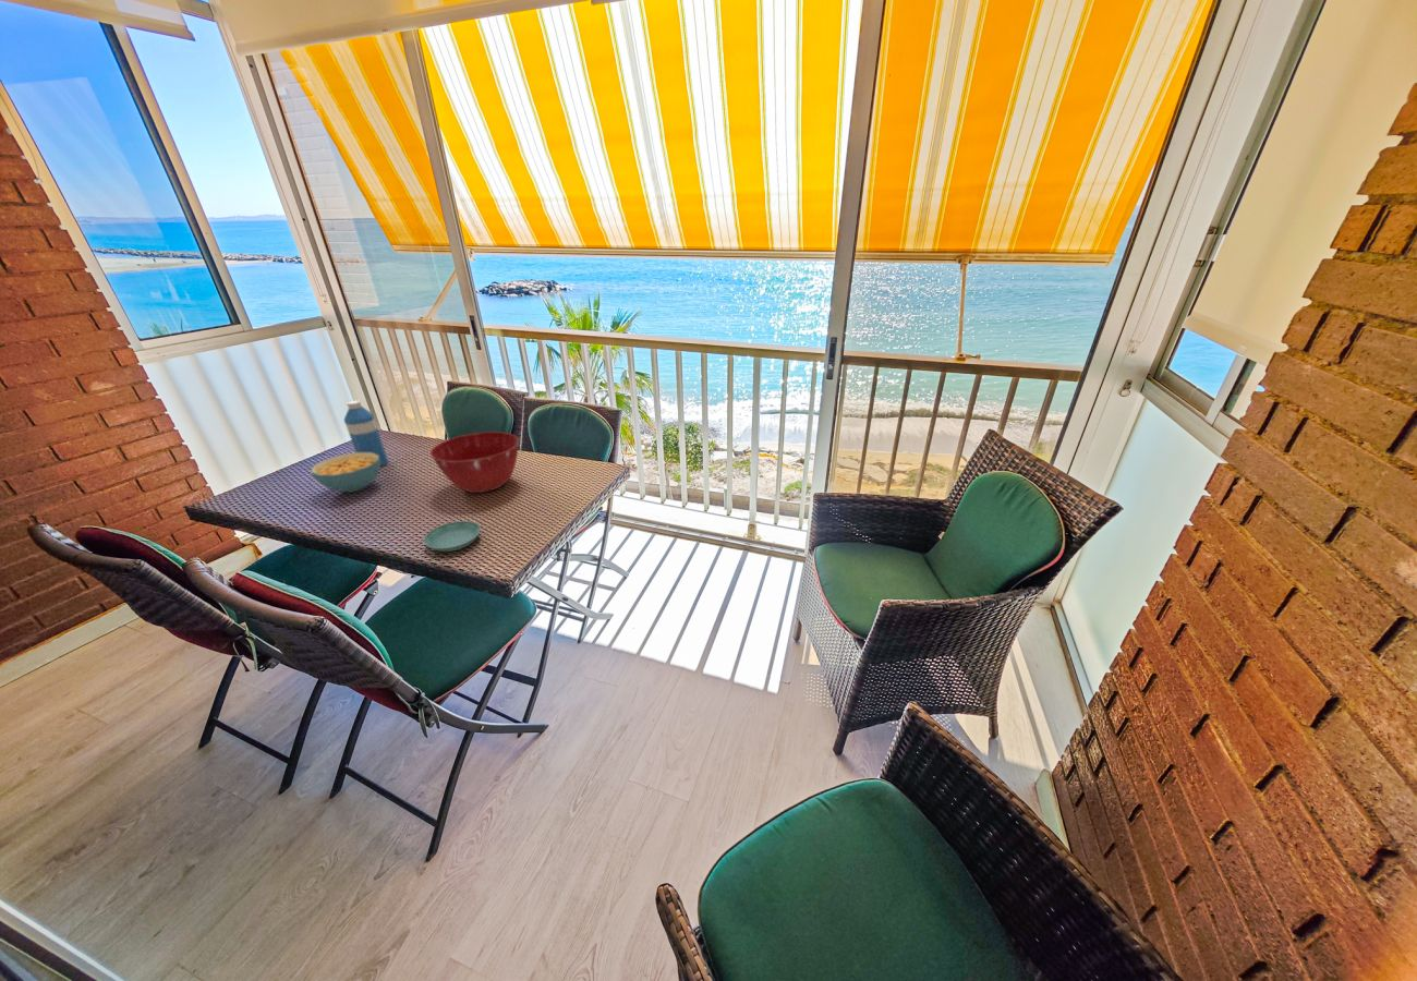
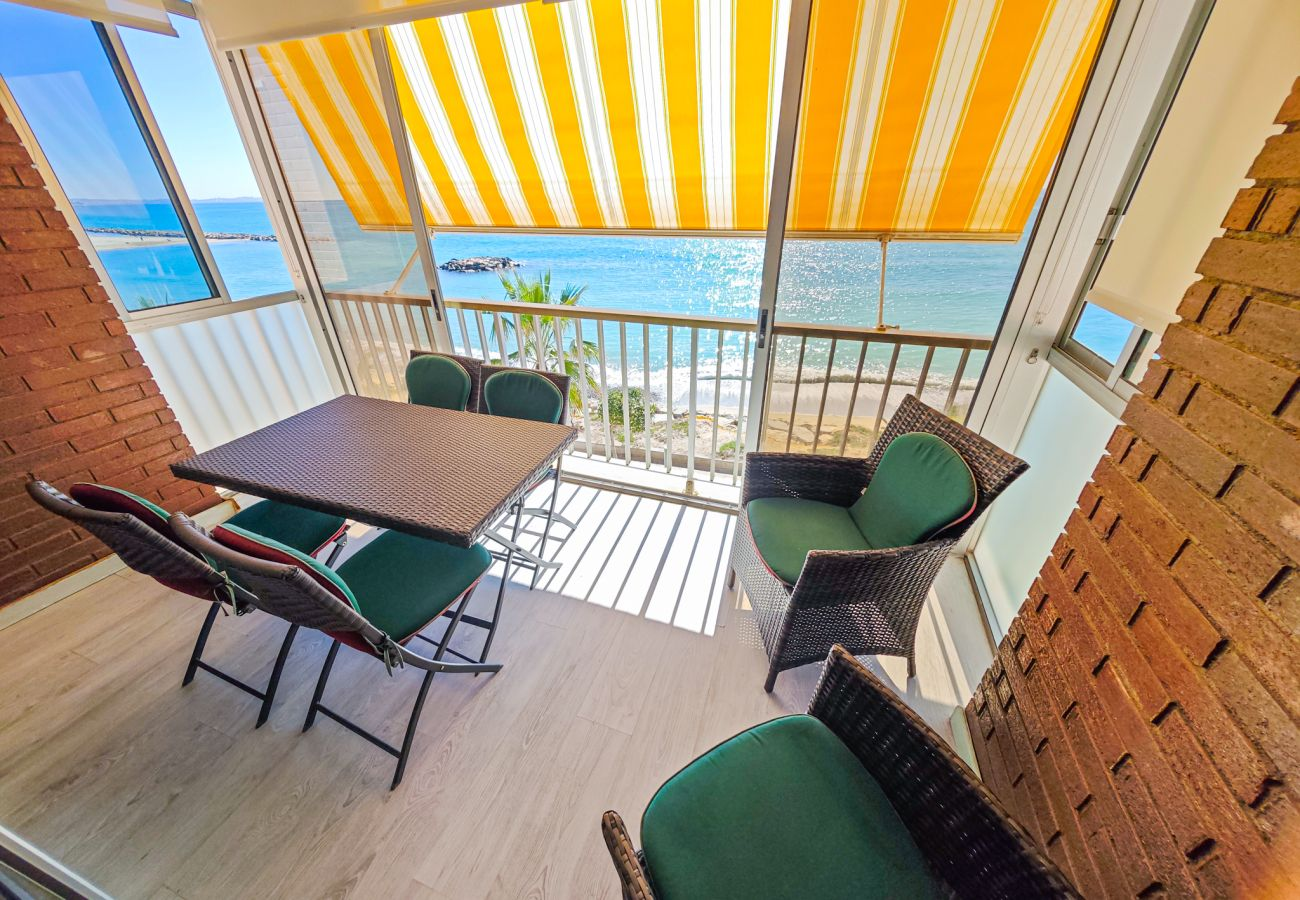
- water bottle (364, 434)
- cereal bowl (350, 475)
- saucer (453, 537)
- mixing bowl (480, 464)
